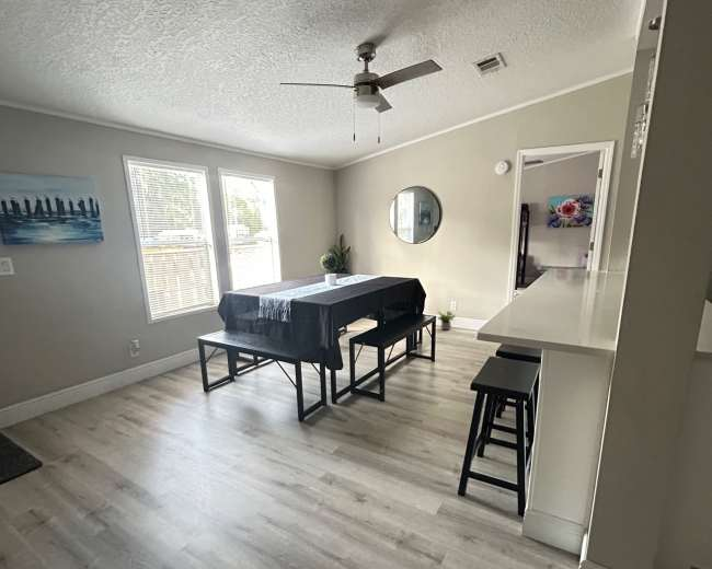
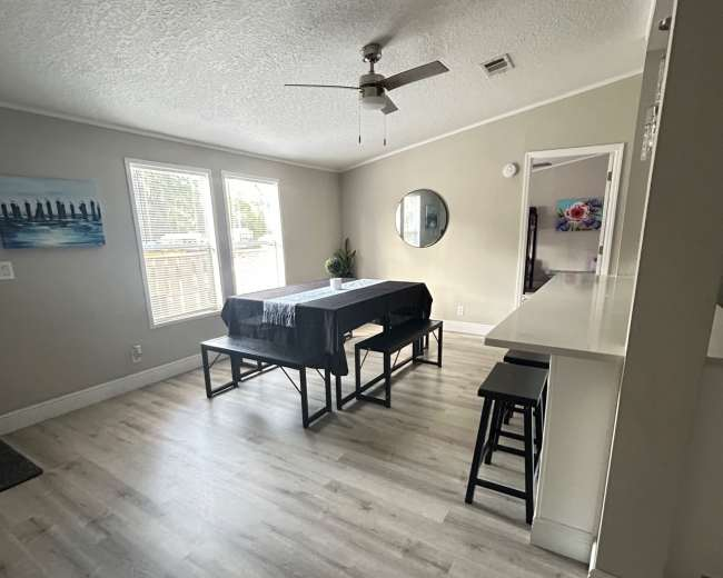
- potted plant (446, 320)
